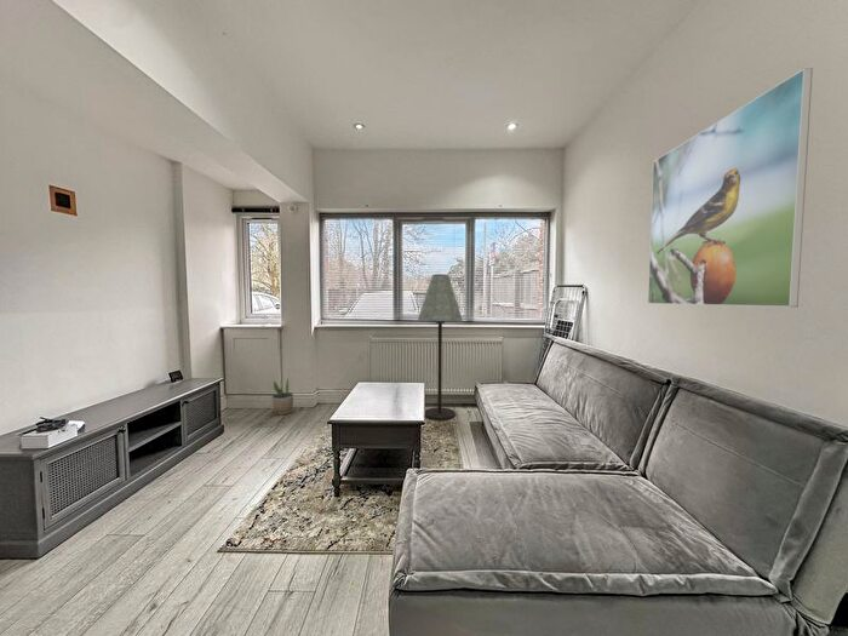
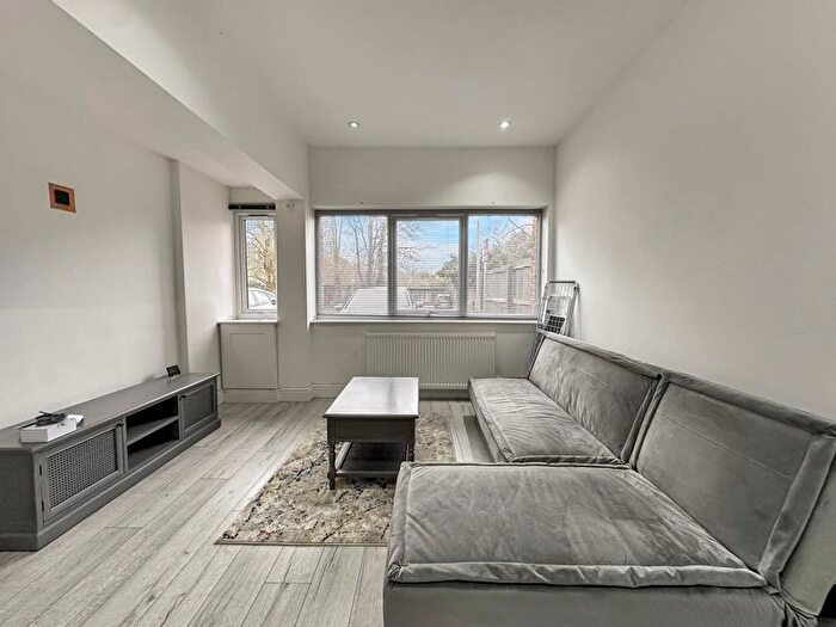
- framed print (707, 217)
- potted plant (282, 394)
- floor lamp (440, 344)
